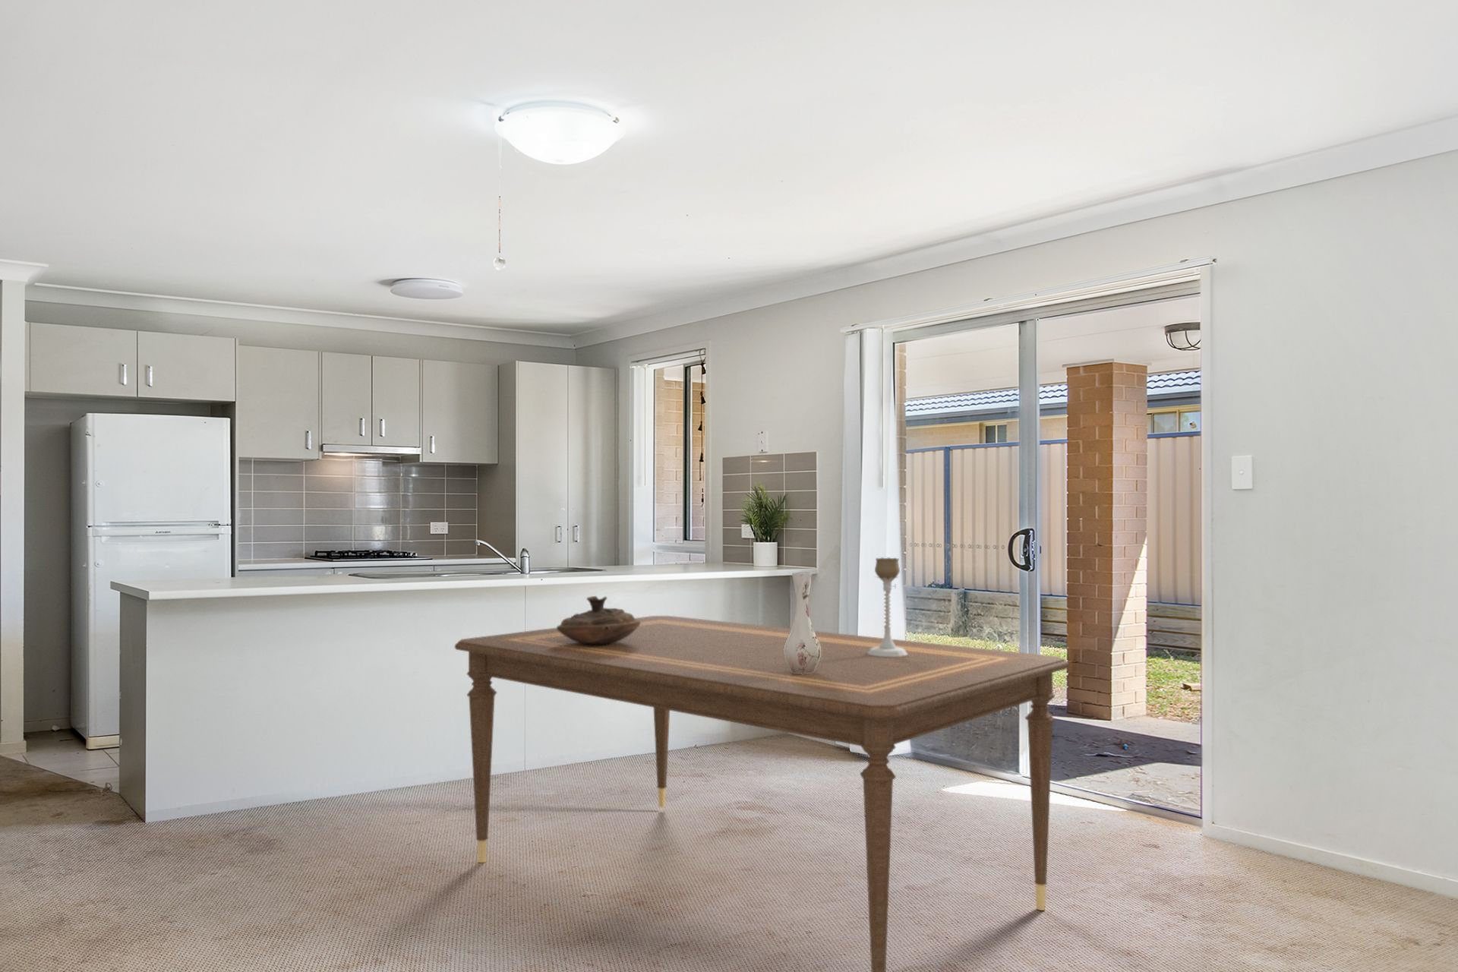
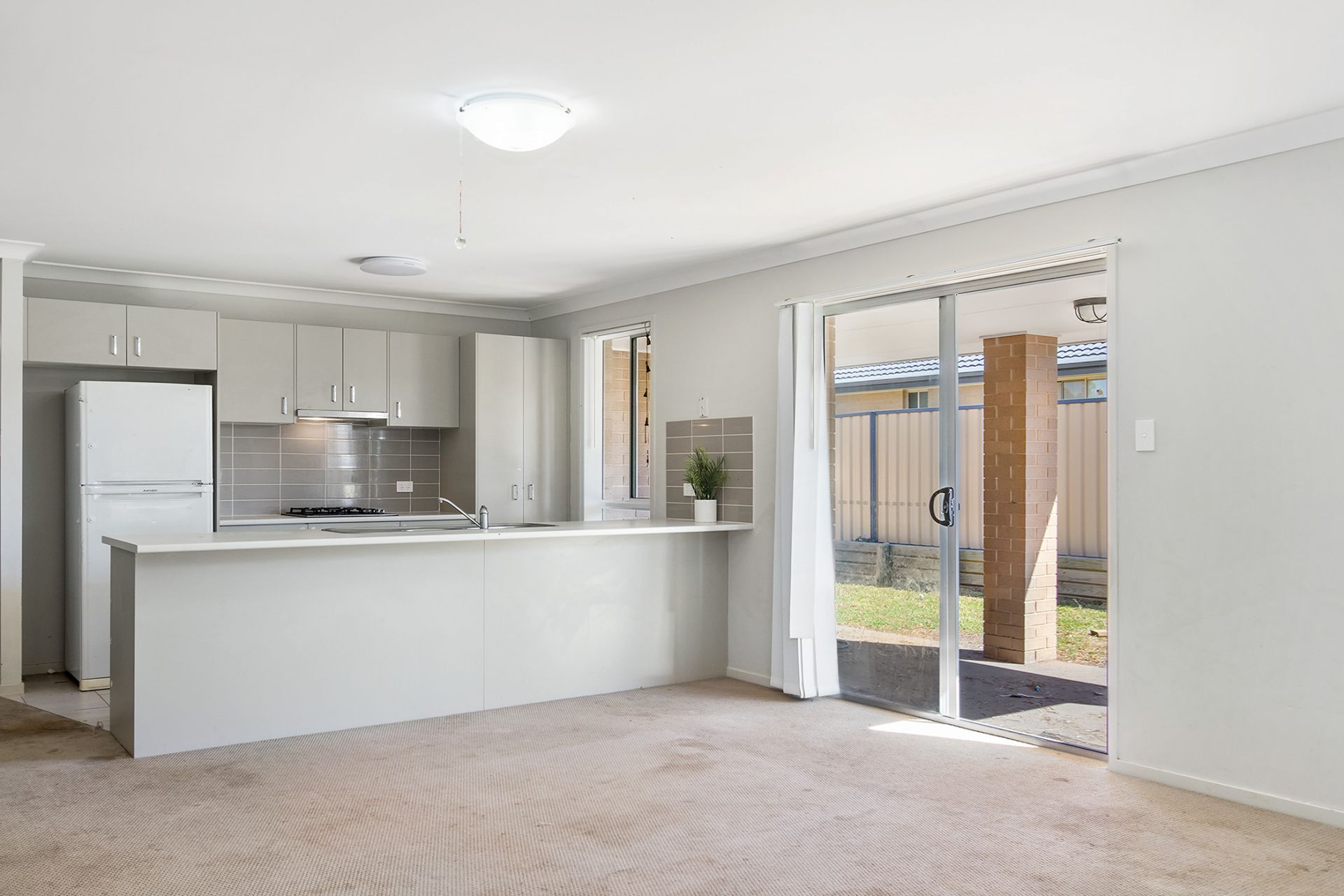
- decorative bowl (599, 618)
- candle holder (887, 605)
- vase (802, 622)
- dining table (751, 725)
